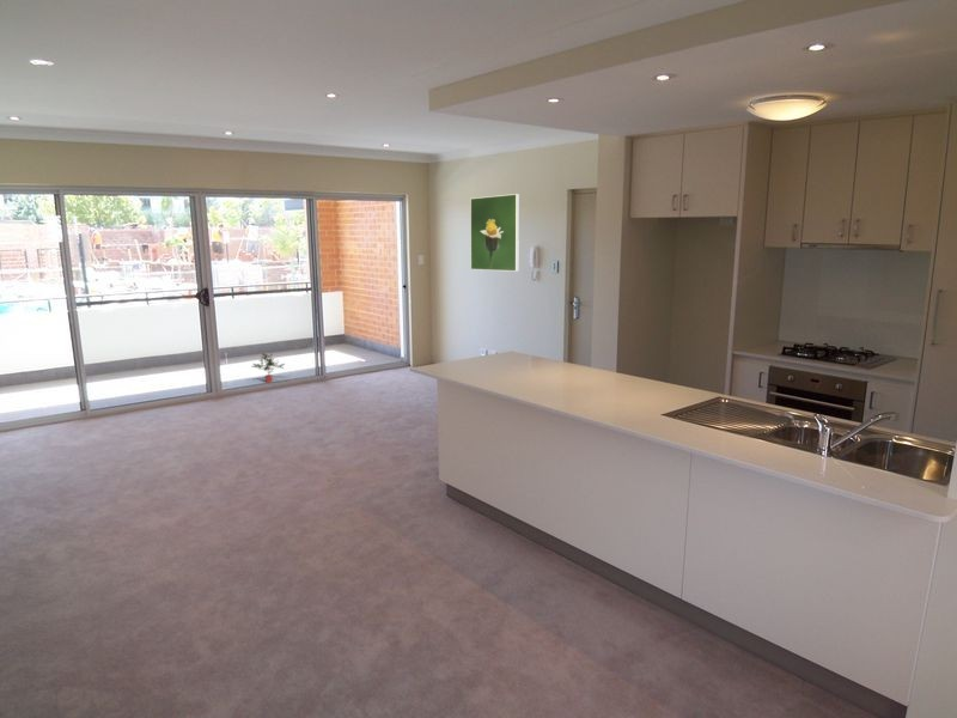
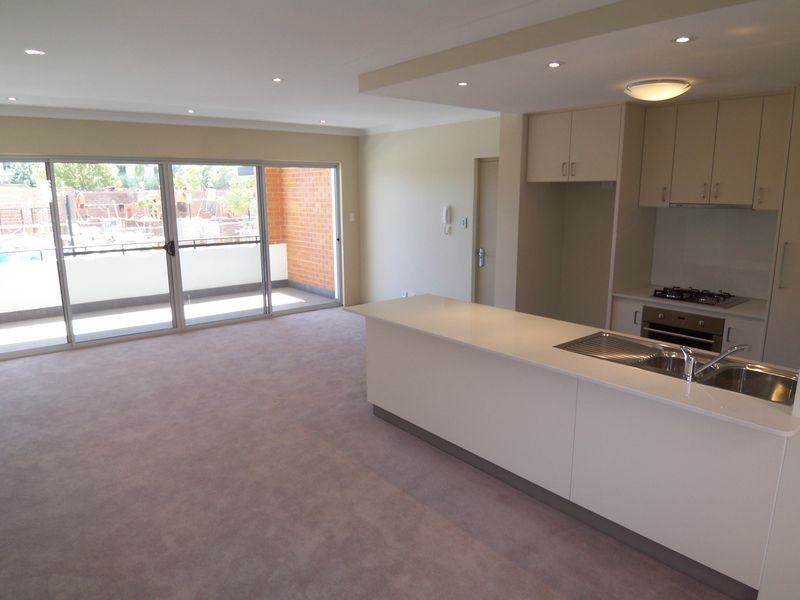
- potted plant (268, 366)
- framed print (493, 233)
